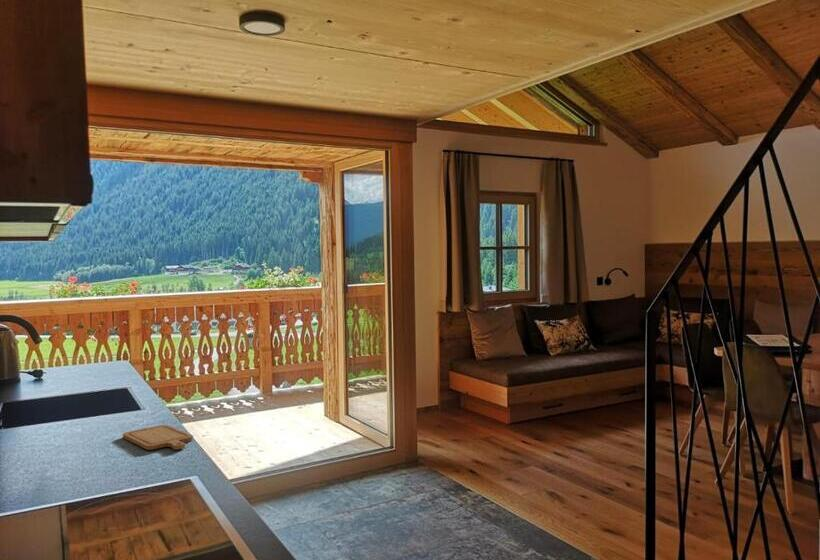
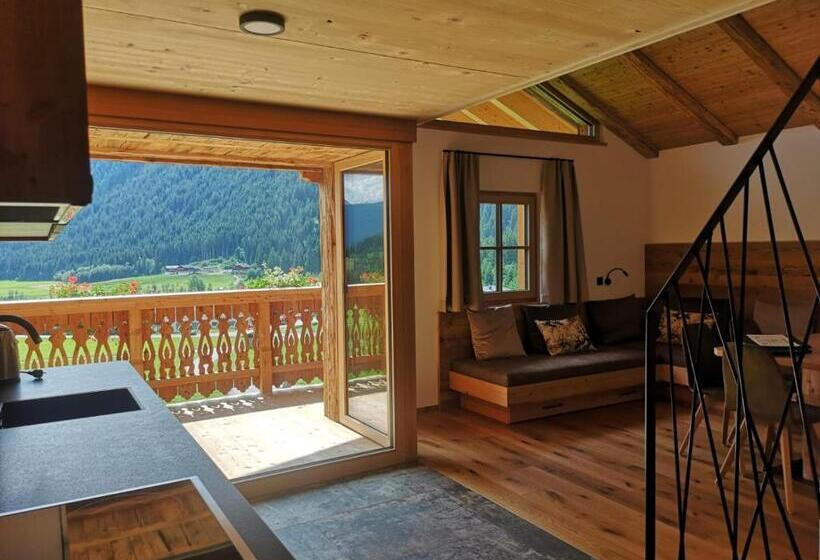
- chopping board (161, 438)
